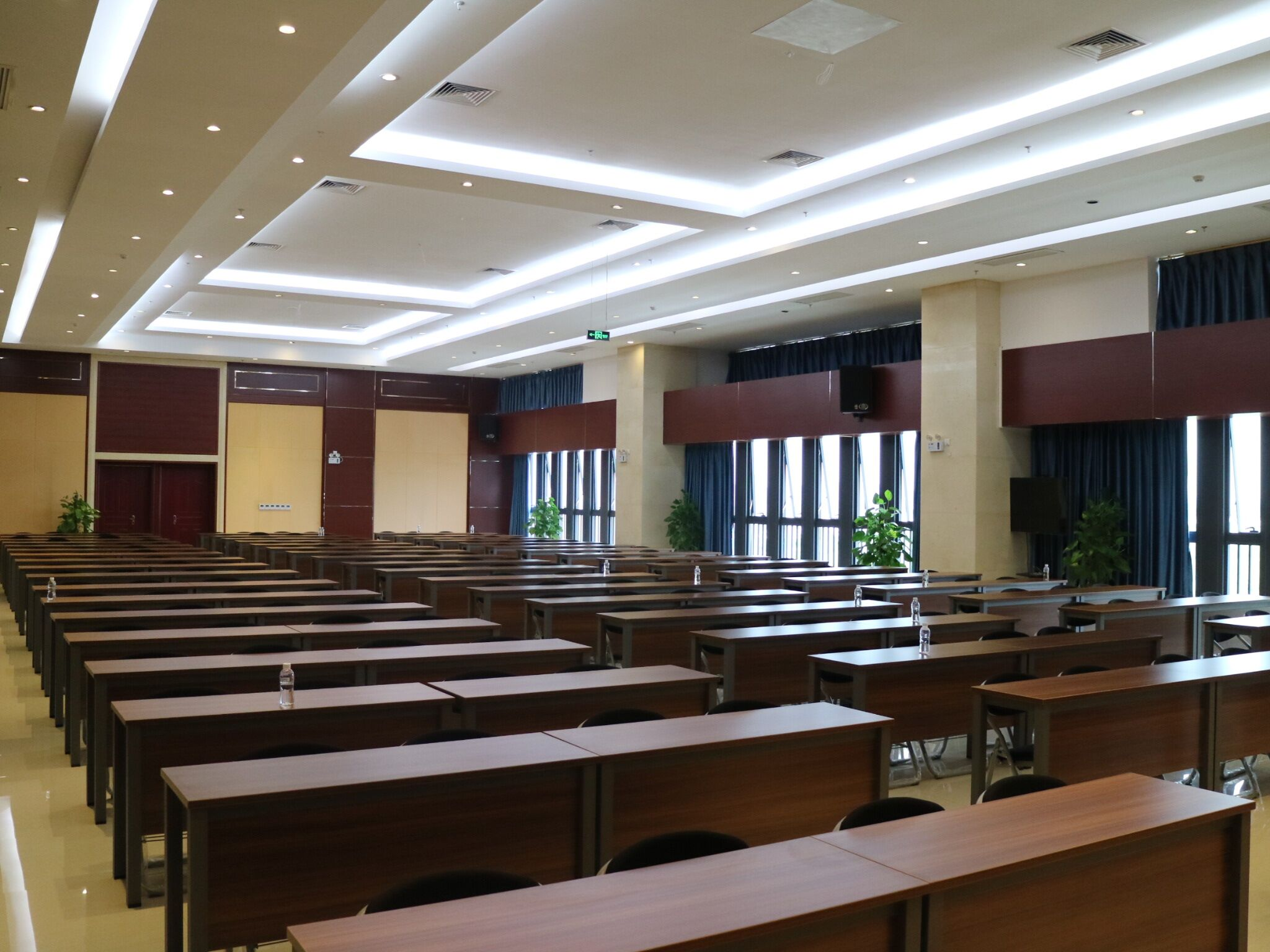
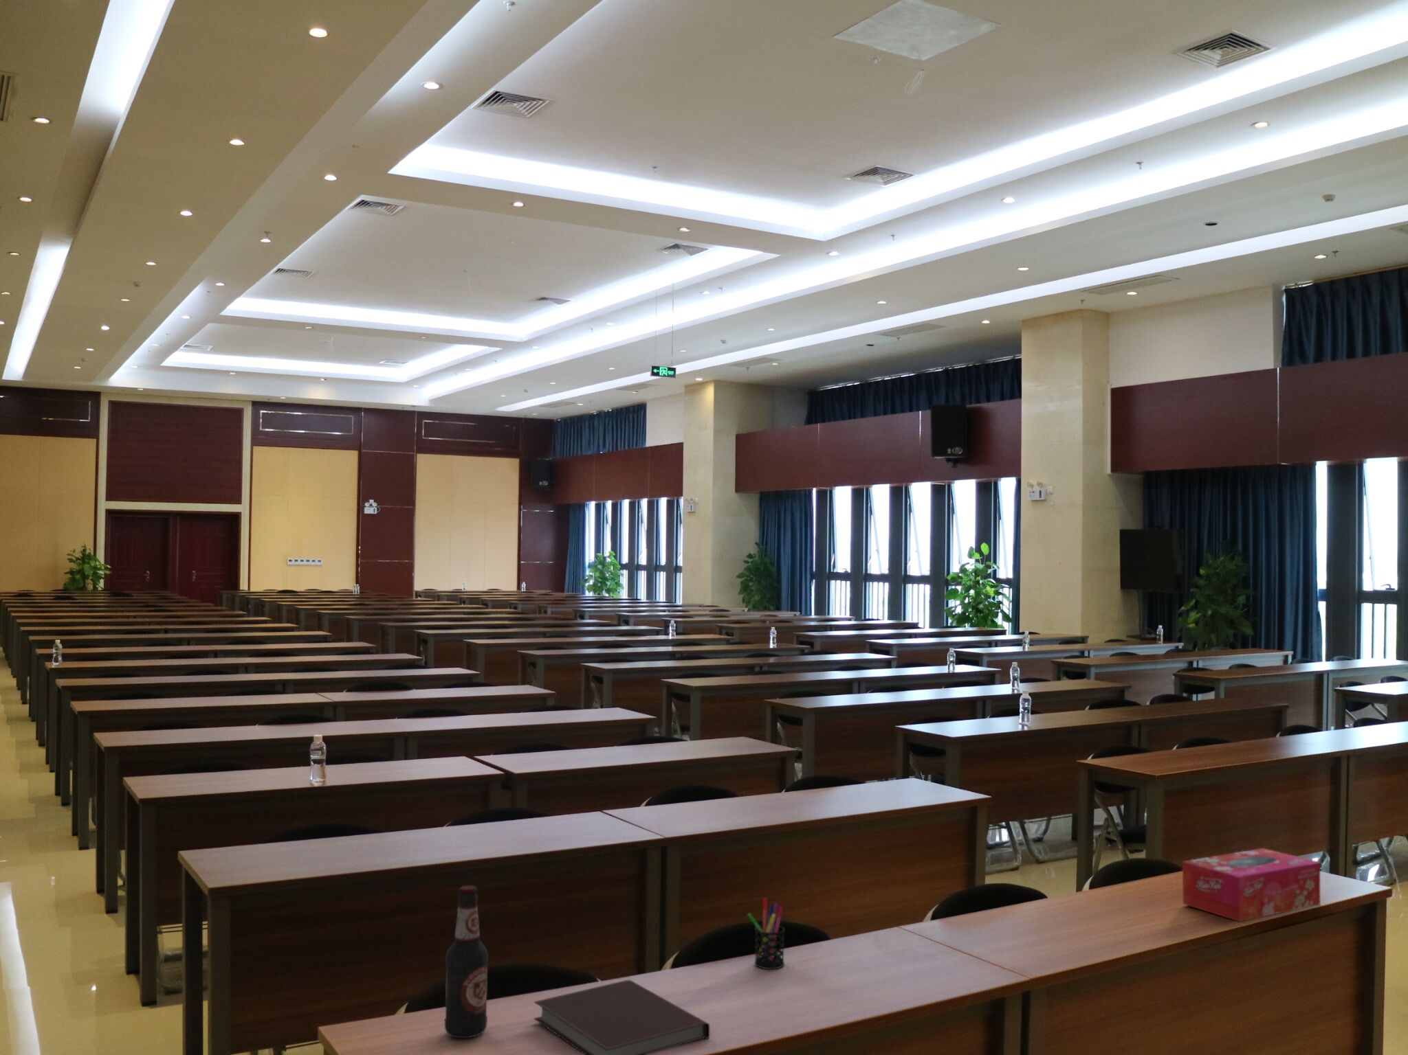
+ notebook (620, 1020)
+ pen holder (765, 933)
+ bottle (467, 960)
+ tissue box (1252, 882)
